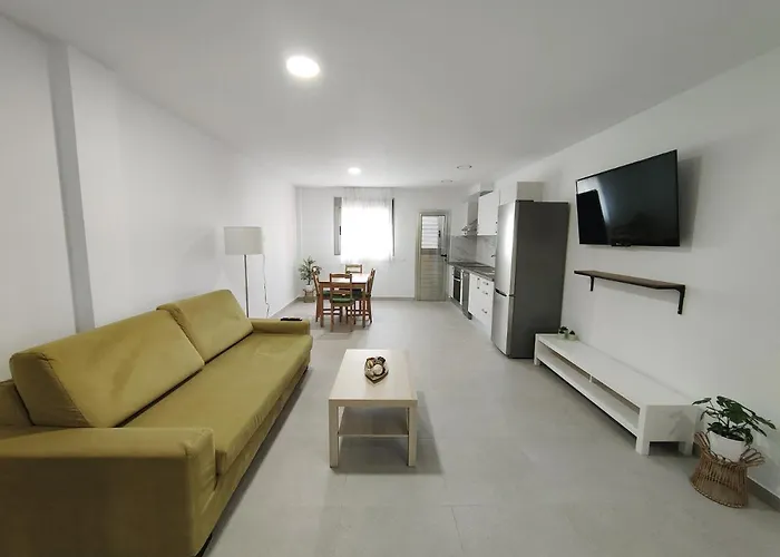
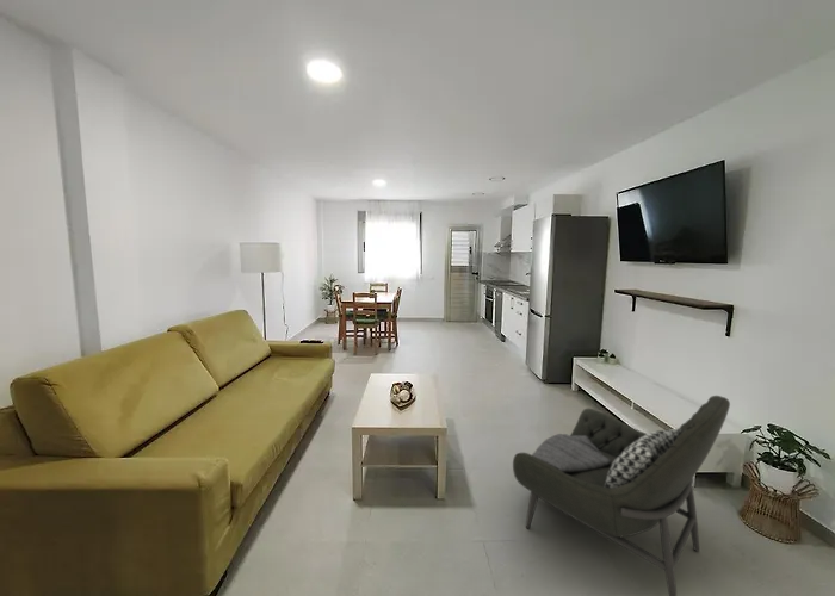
+ armchair (608, 455)
